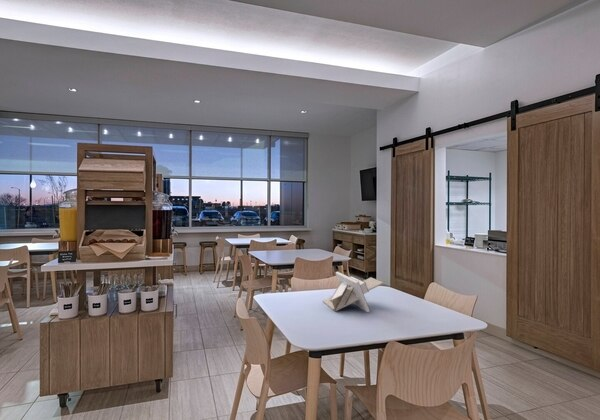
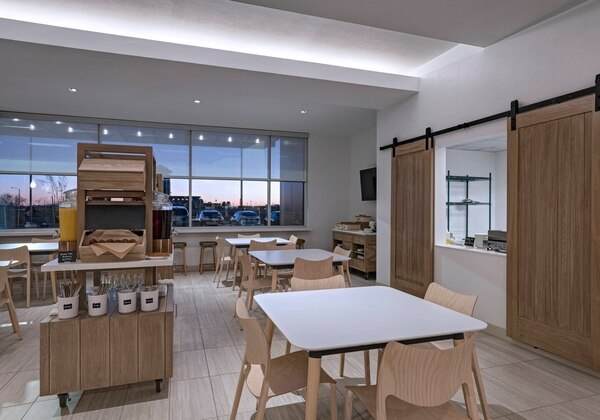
- architectural model (352, 290)
